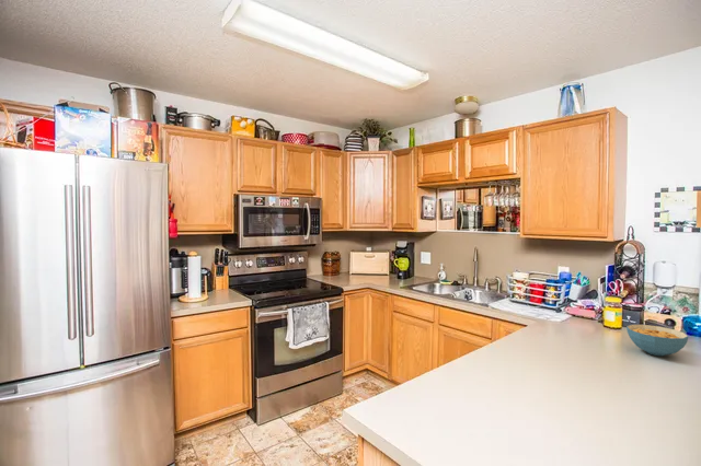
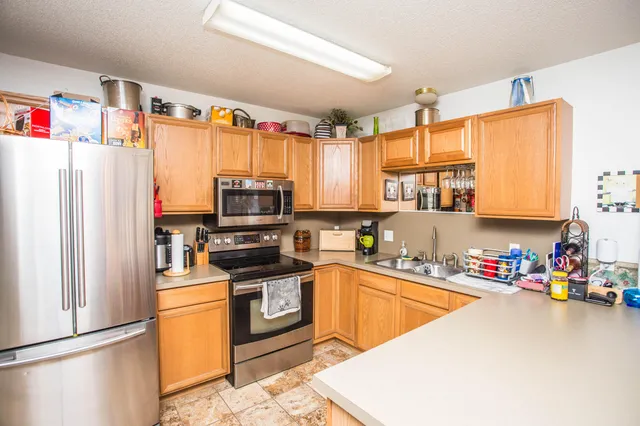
- cereal bowl (655, 341)
